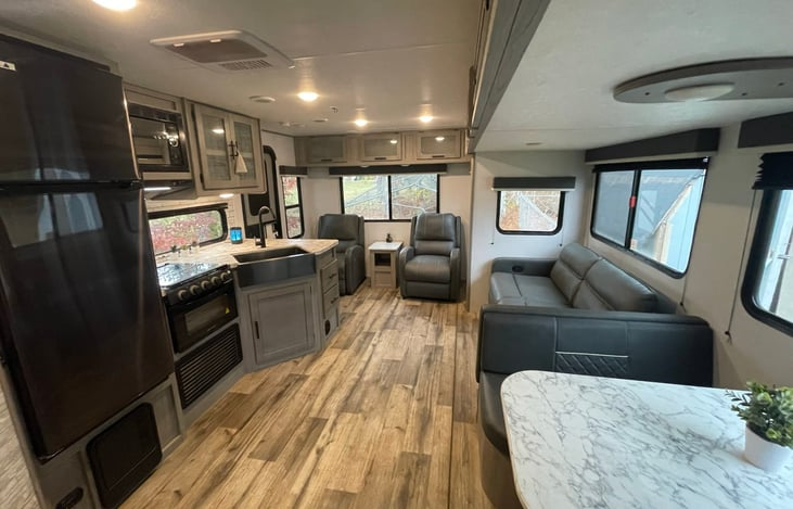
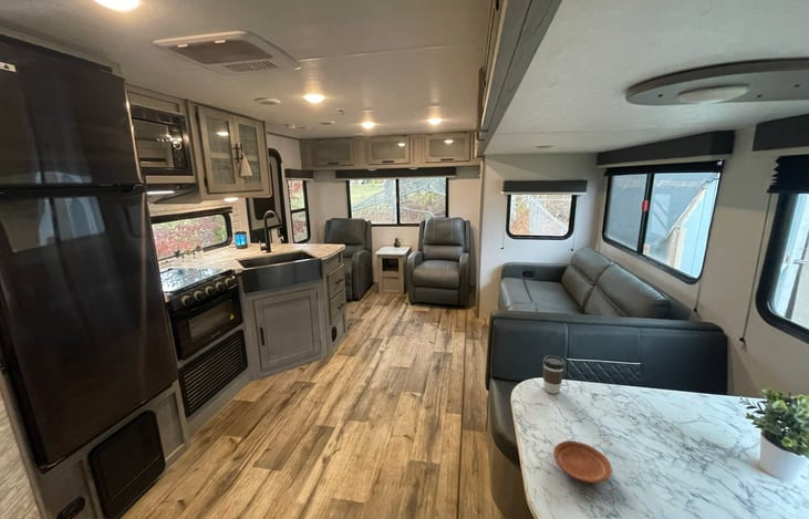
+ coffee cup (552, 374)
+ plate (580, 464)
